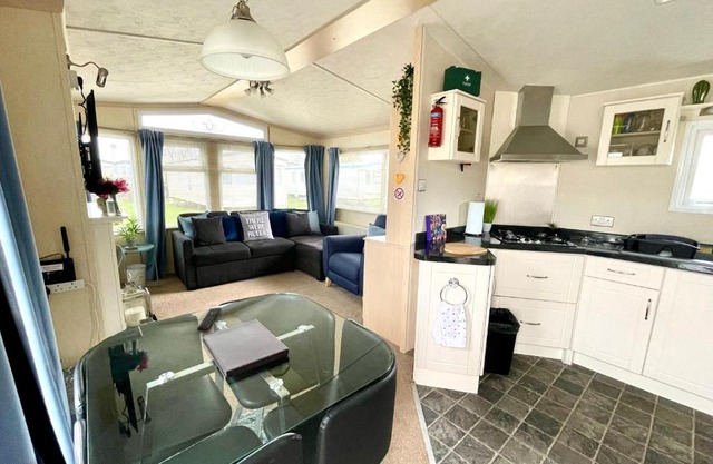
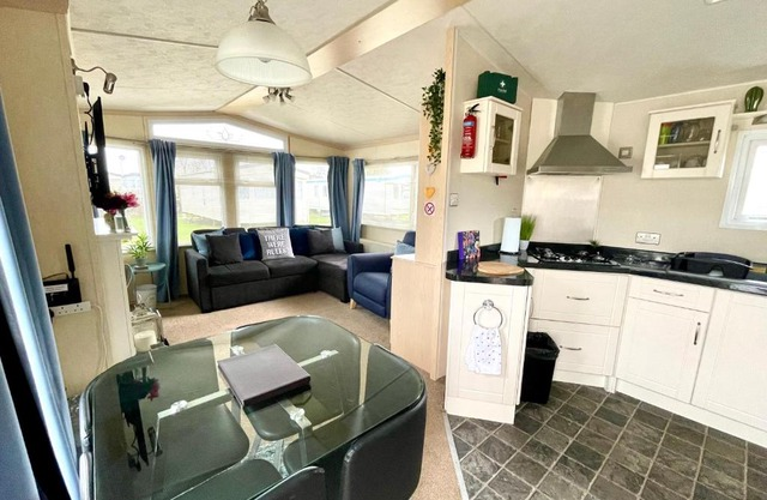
- remote control (209, 318)
